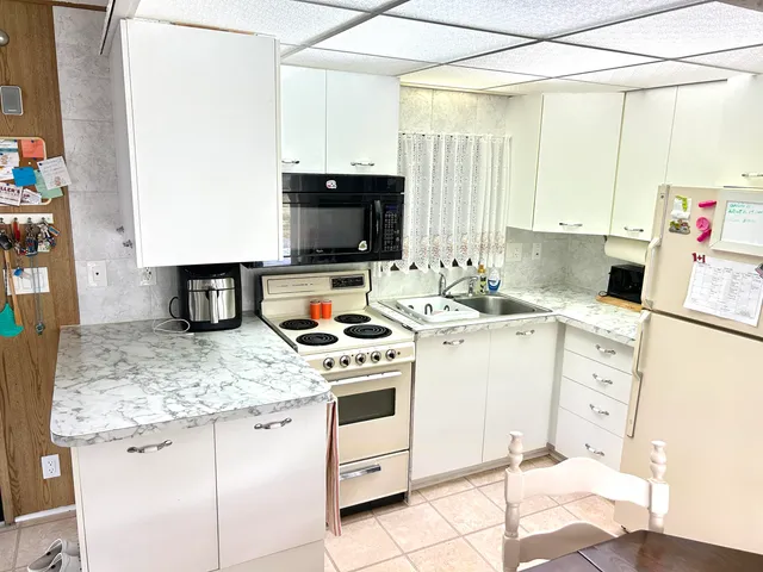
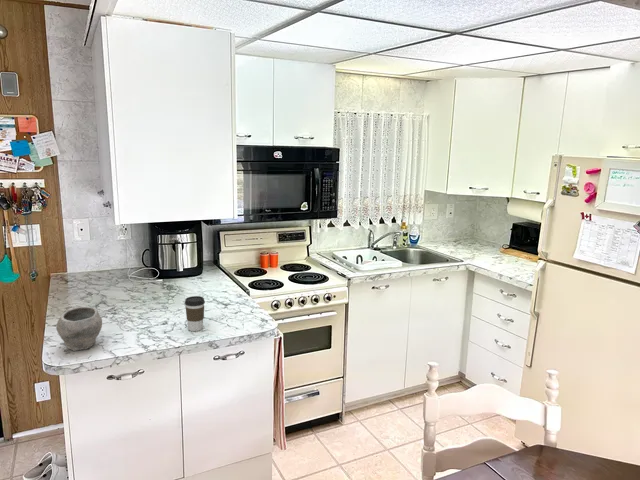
+ coffee cup (195, 313)
+ bowl (80, 328)
